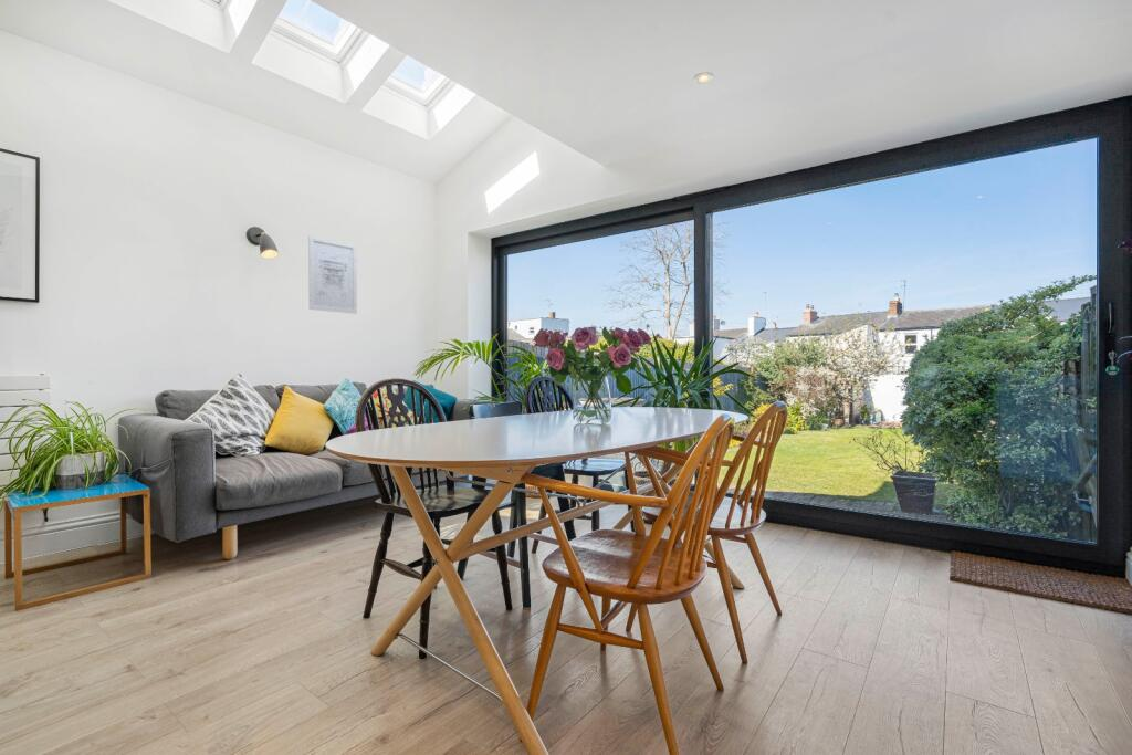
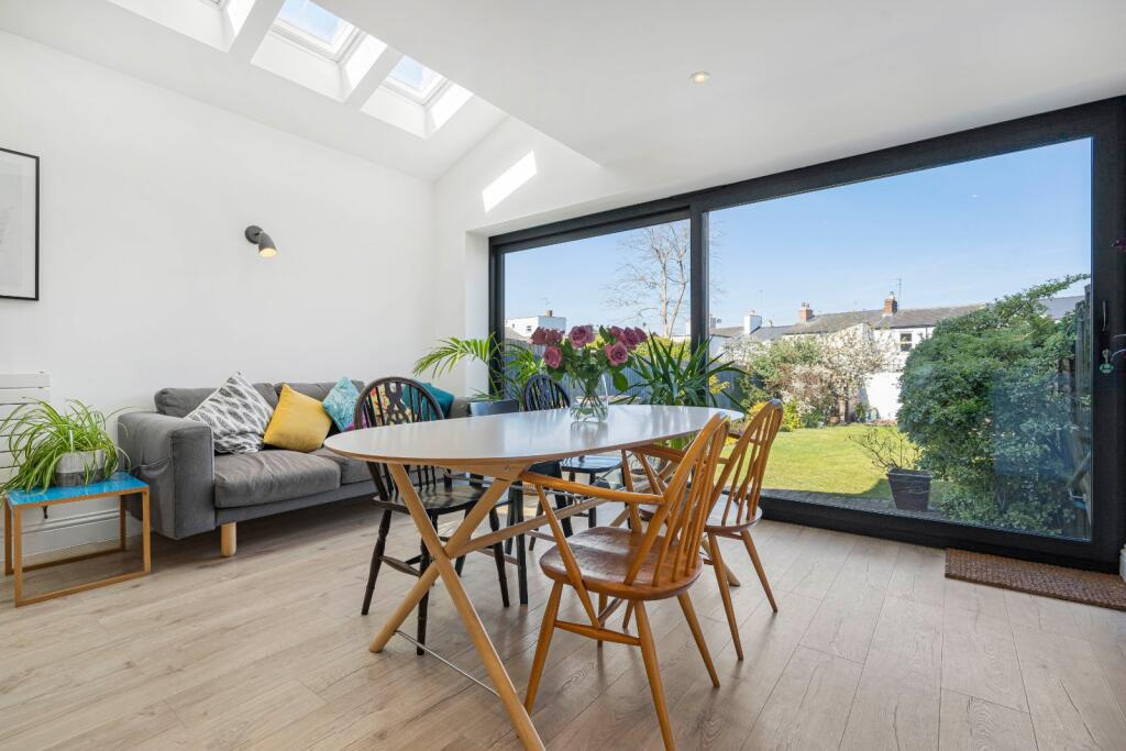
- wall art (333, 275)
